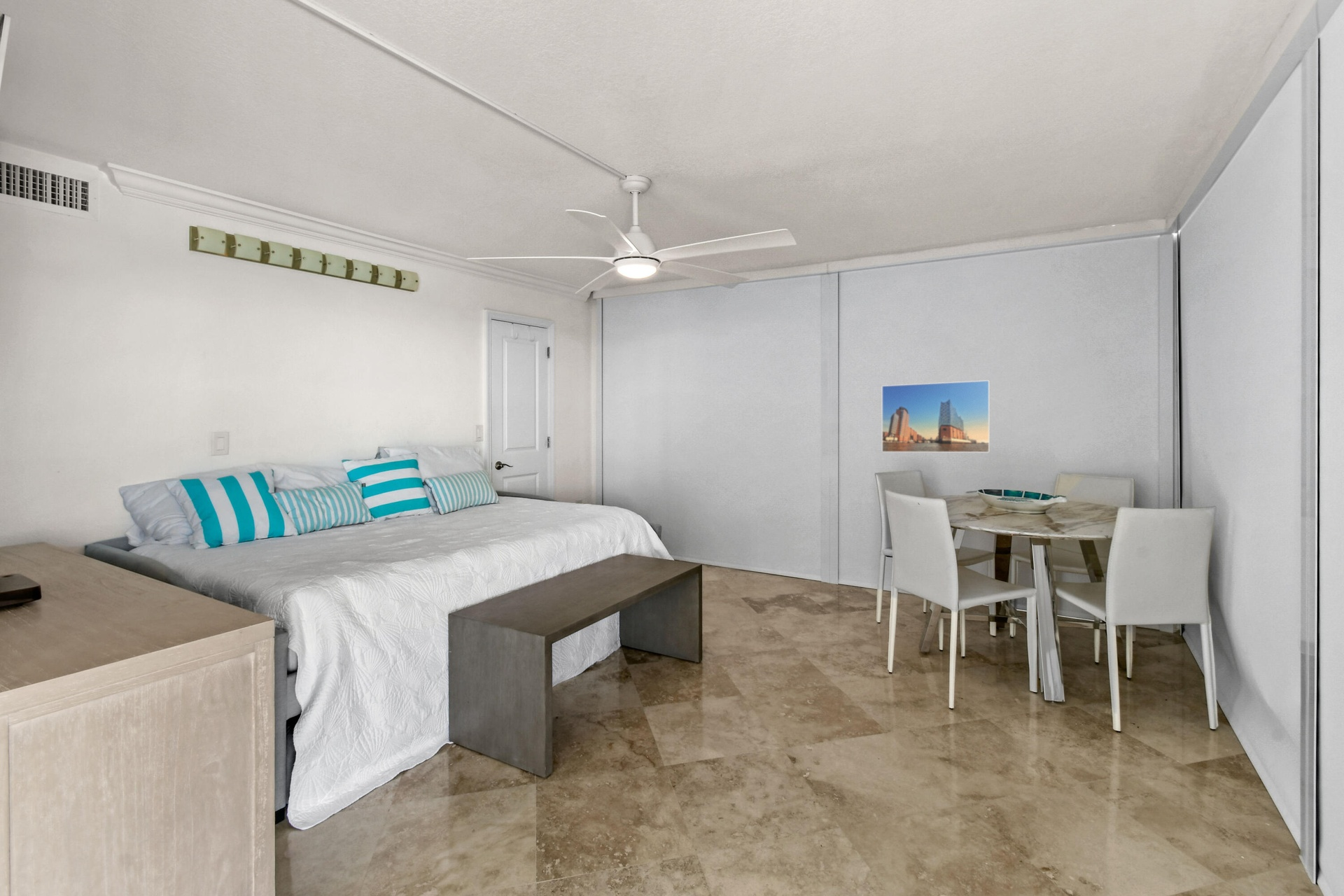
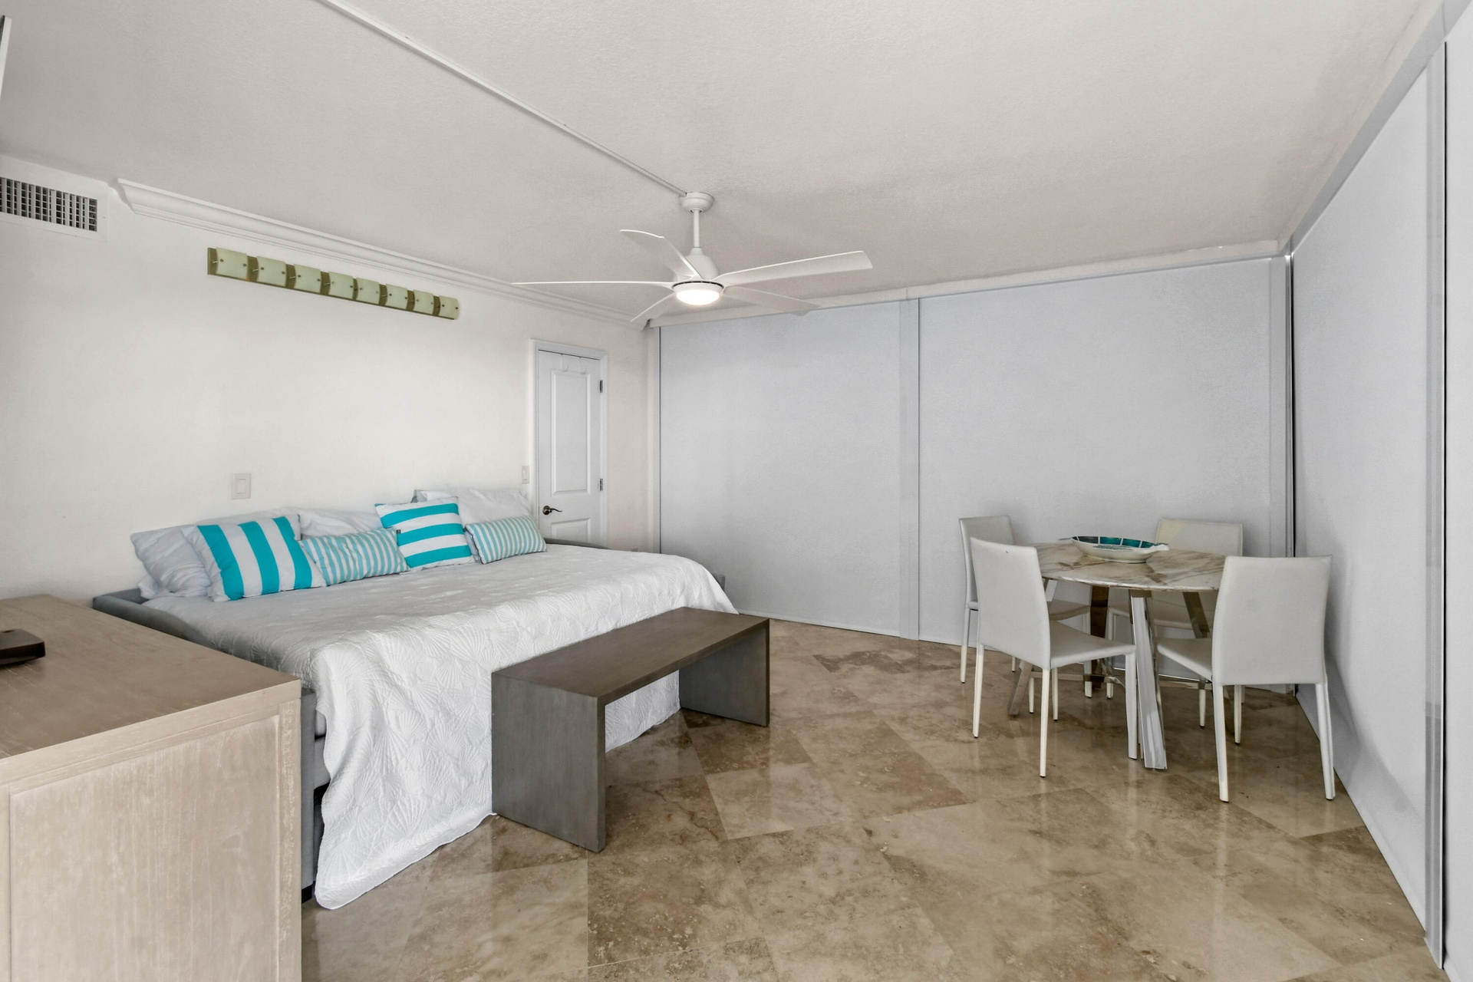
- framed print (933, 417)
